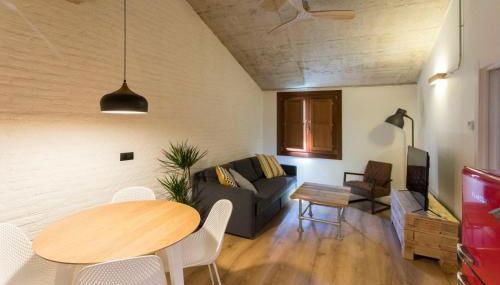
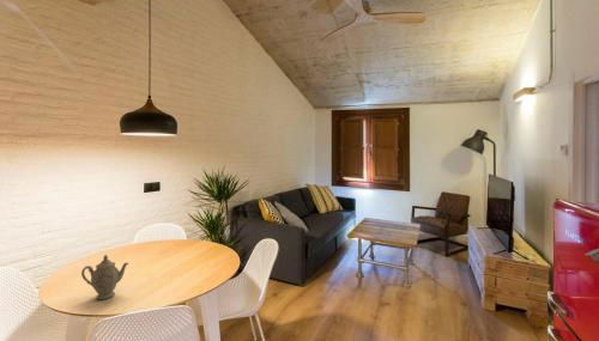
+ chinaware (105, 275)
